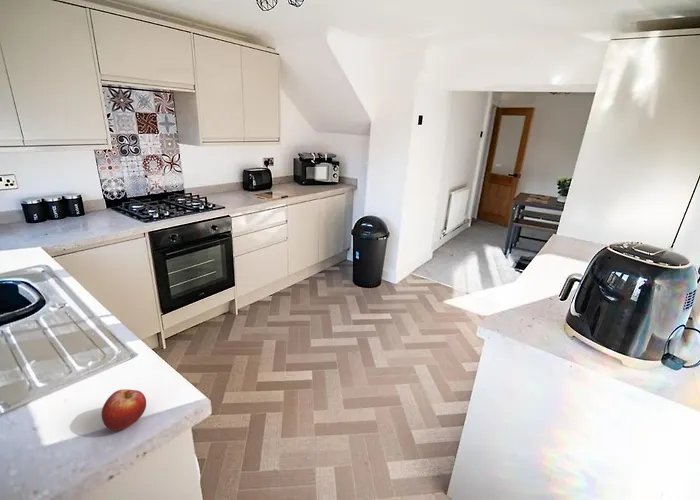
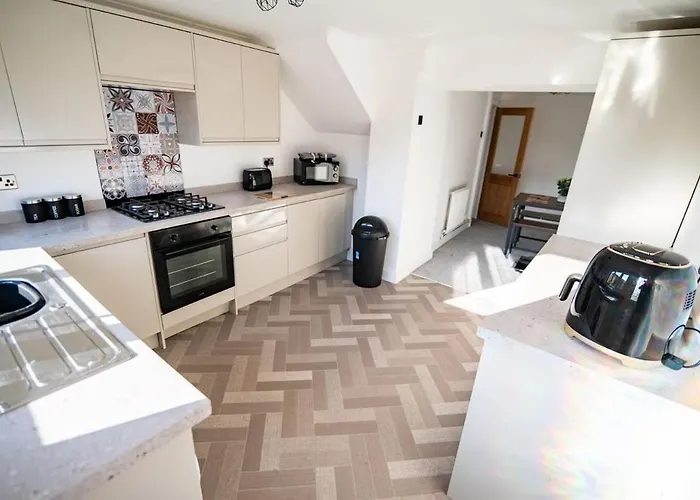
- fruit (123, 408)
